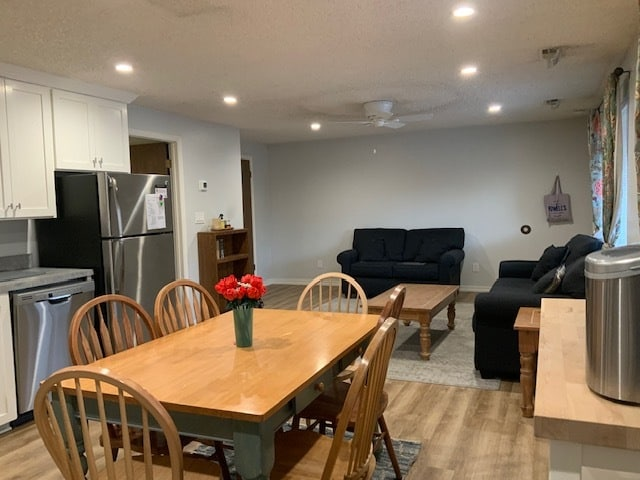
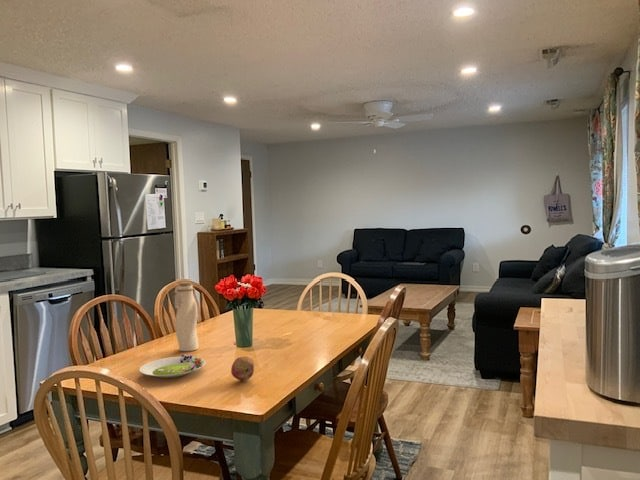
+ water bottle (185, 316)
+ fruit (242, 368)
+ salad plate (173, 367)
